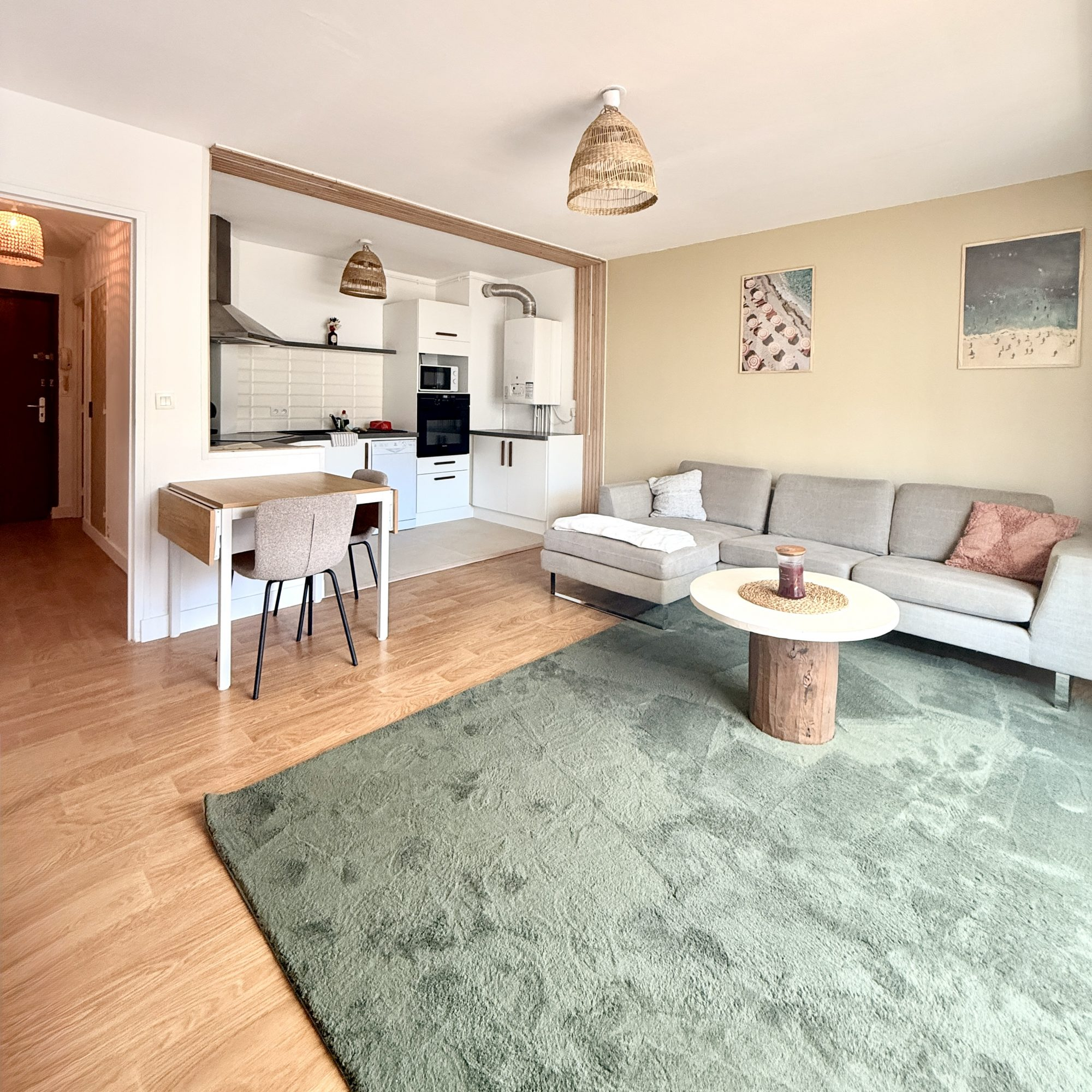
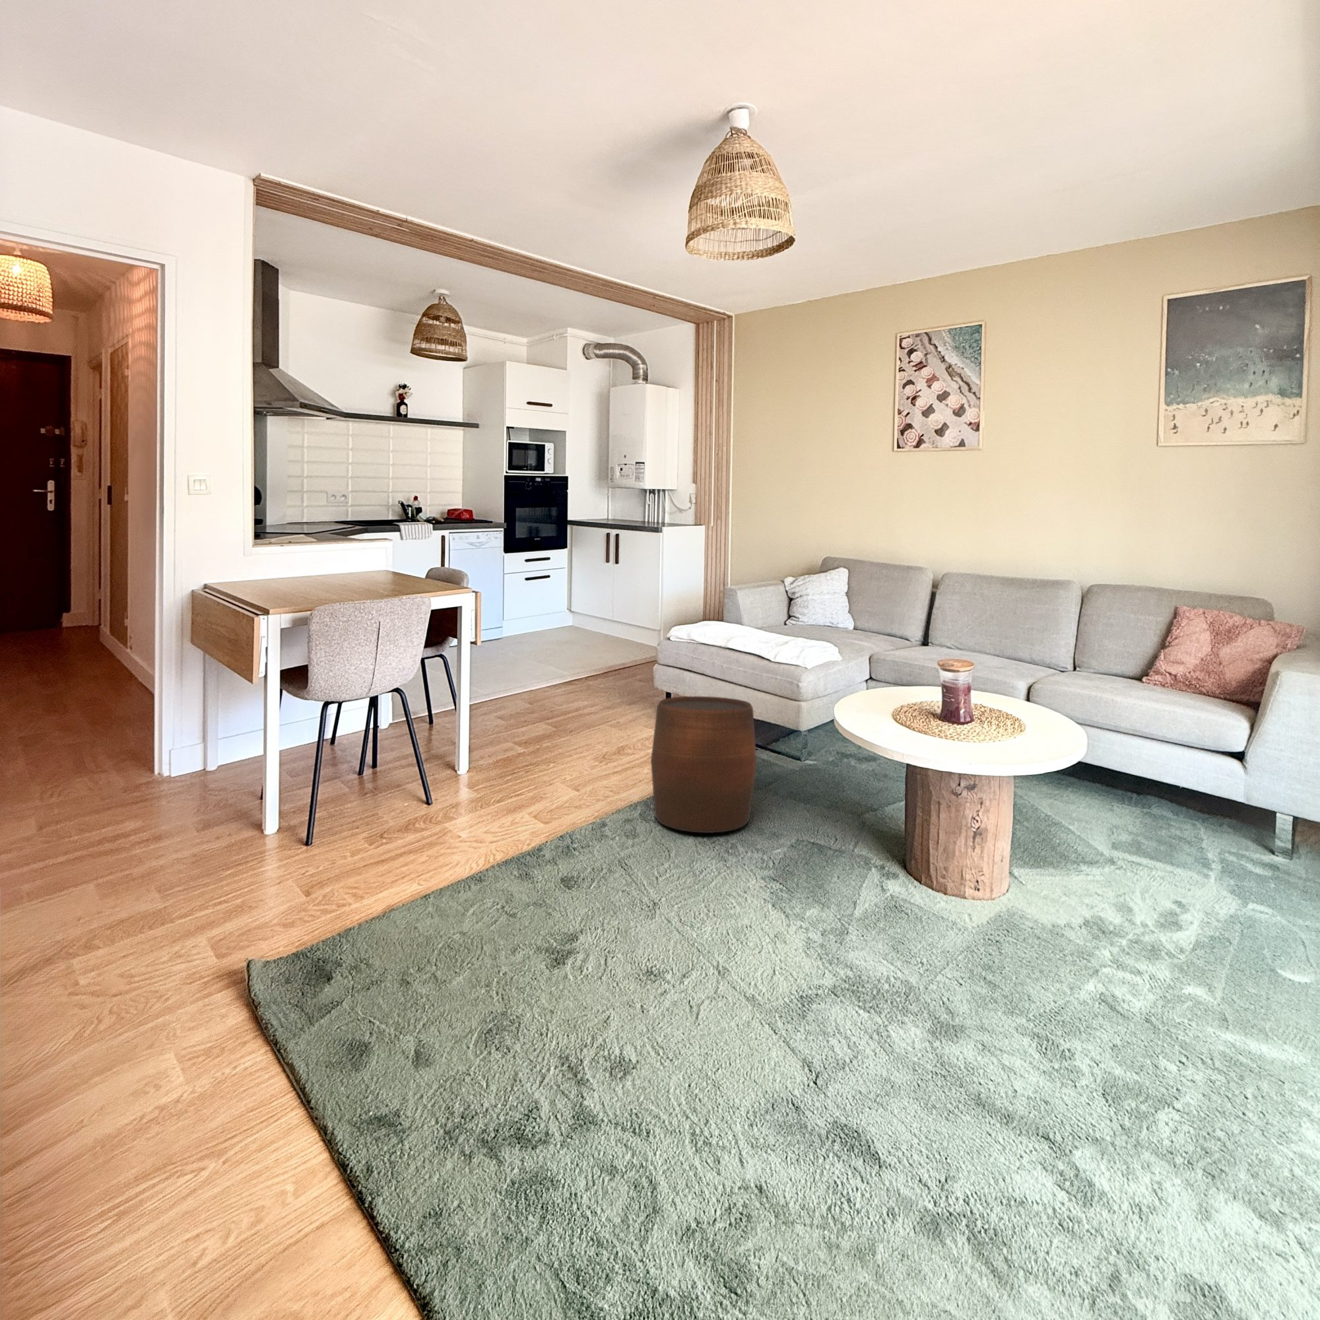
+ stool (702, 762)
